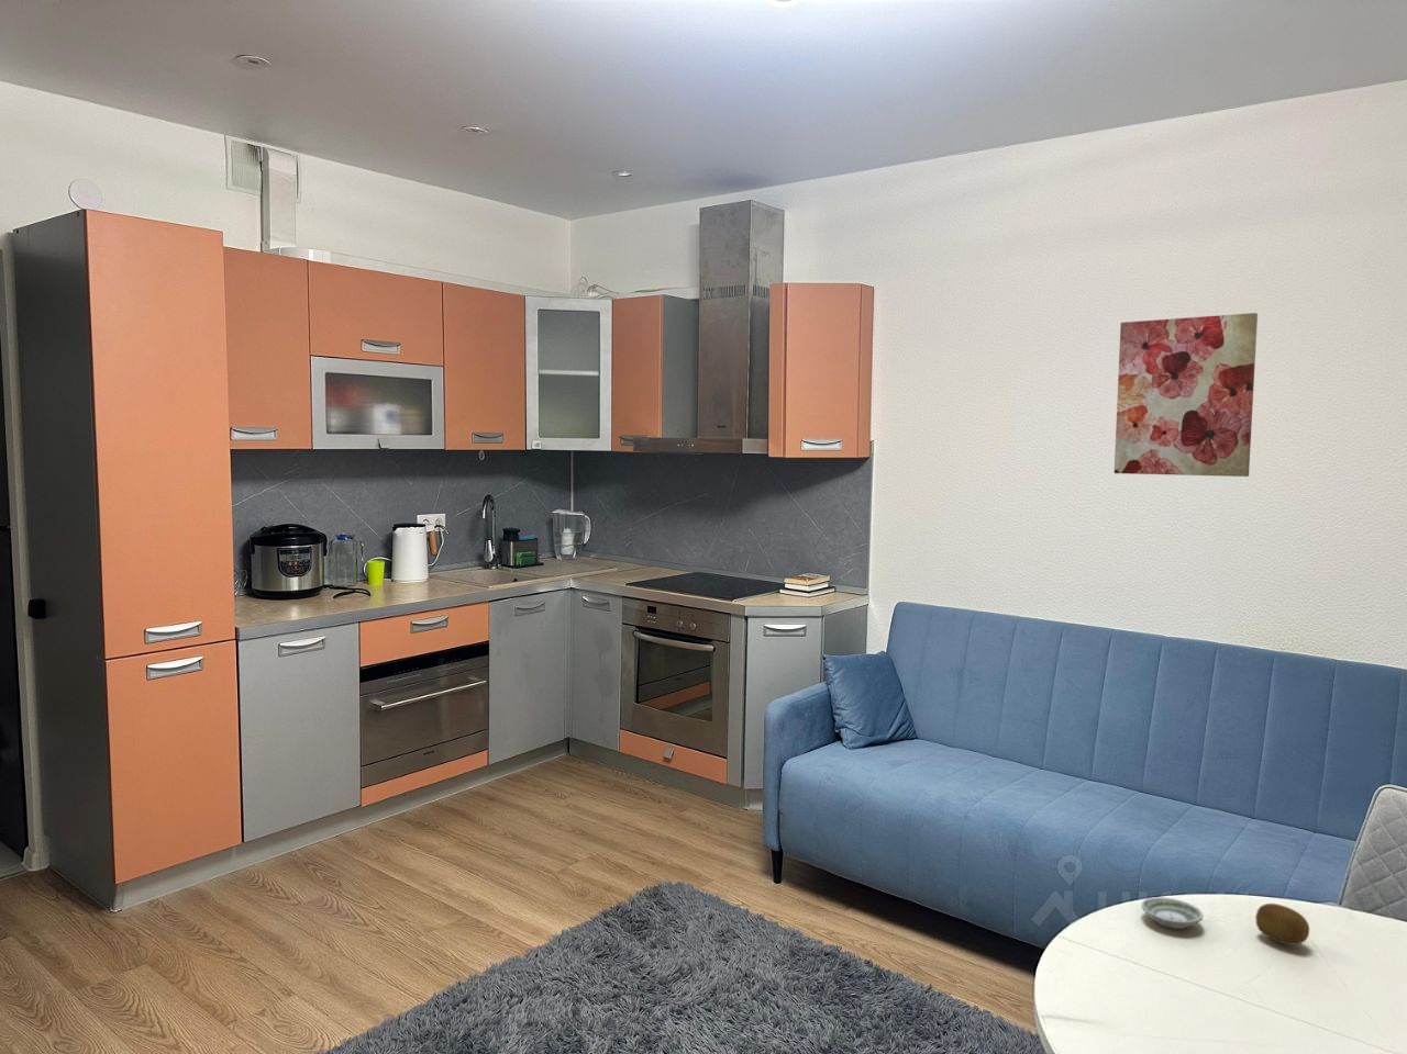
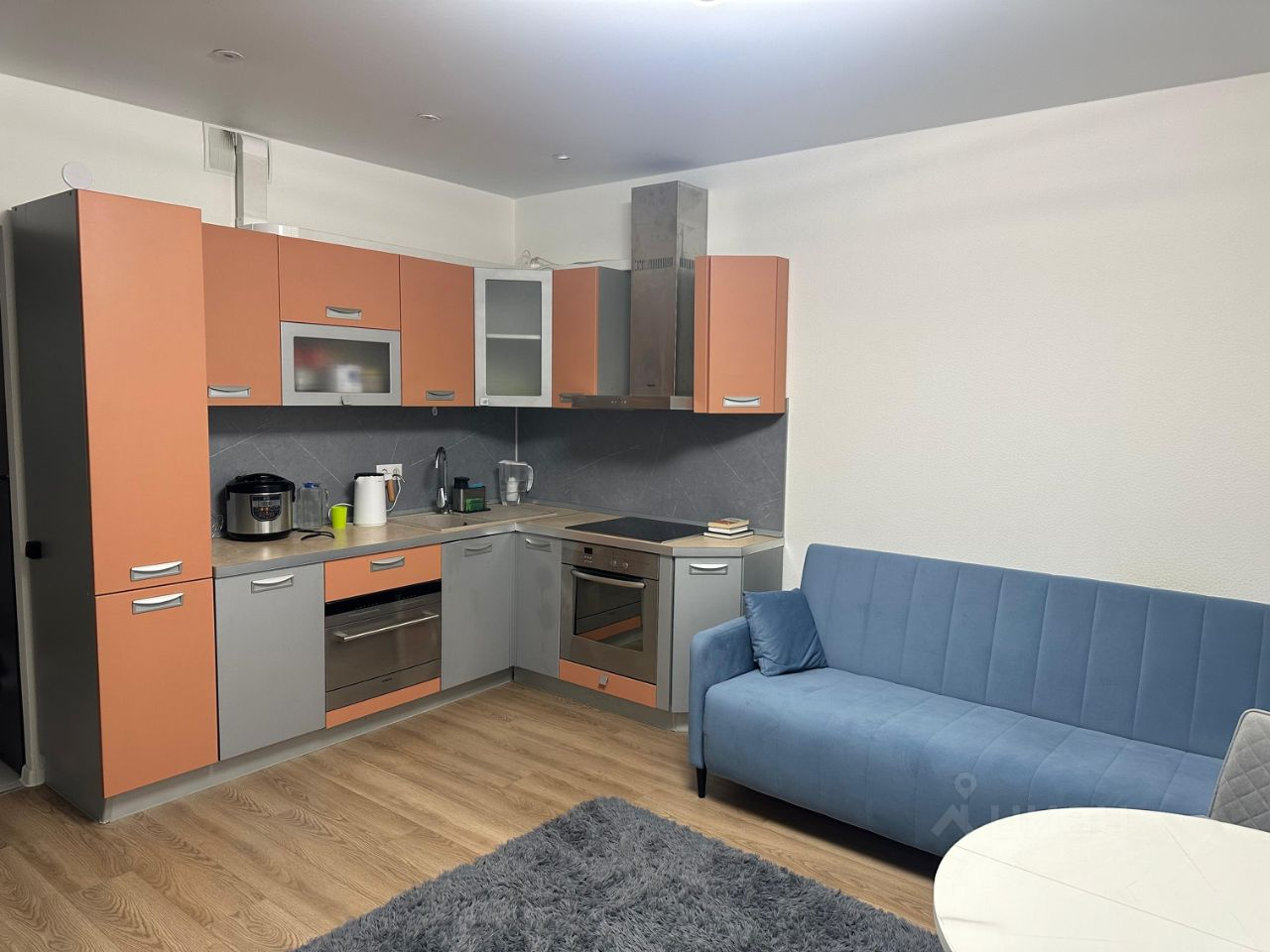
- fruit (1282, 923)
- wall art (1182, 396)
- saucer (1171, 914)
